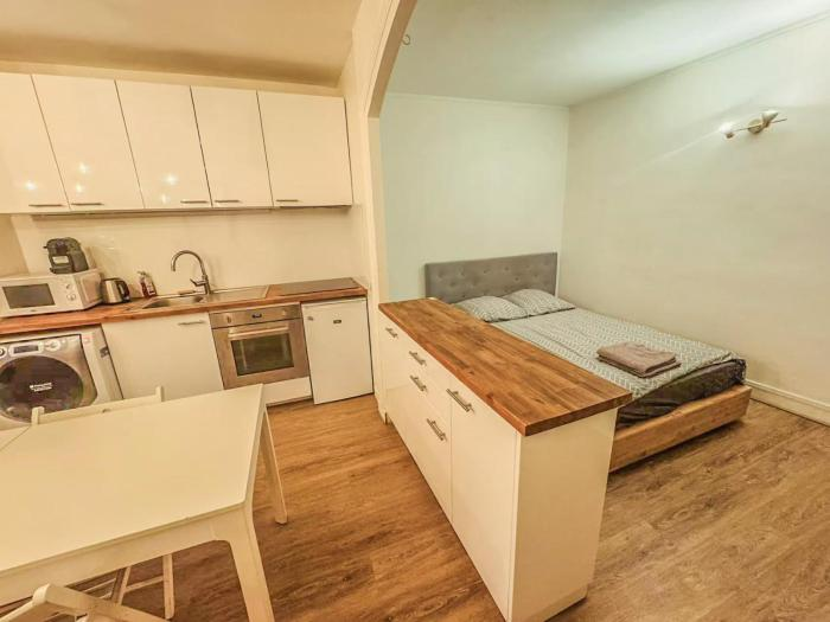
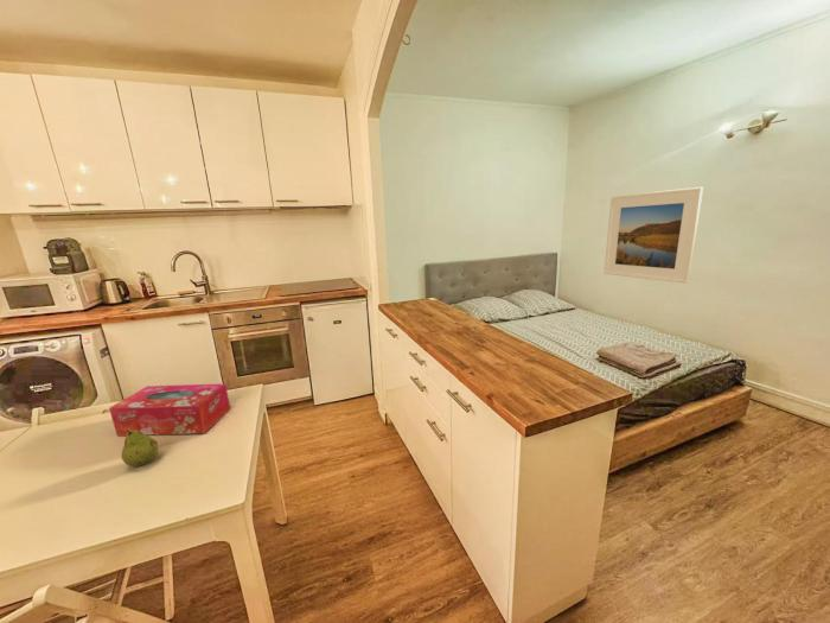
+ tissue box (173, 408)
+ fruit (139, 444)
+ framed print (646, 236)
